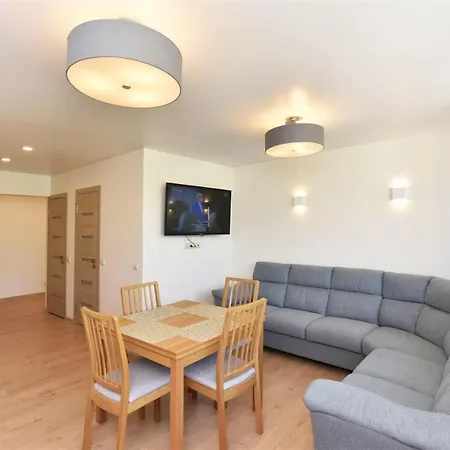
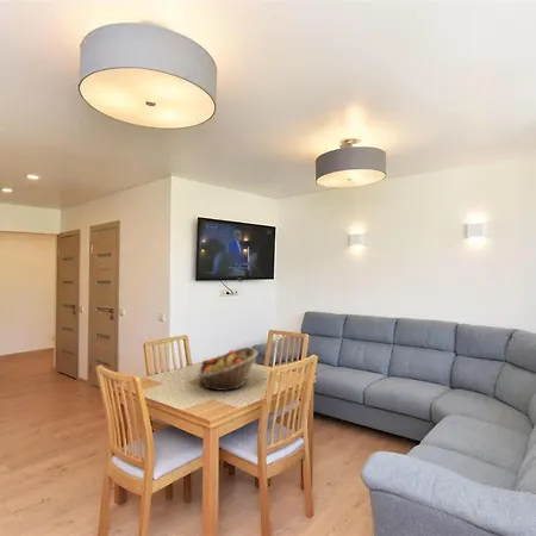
+ fruit basket (228, 367)
